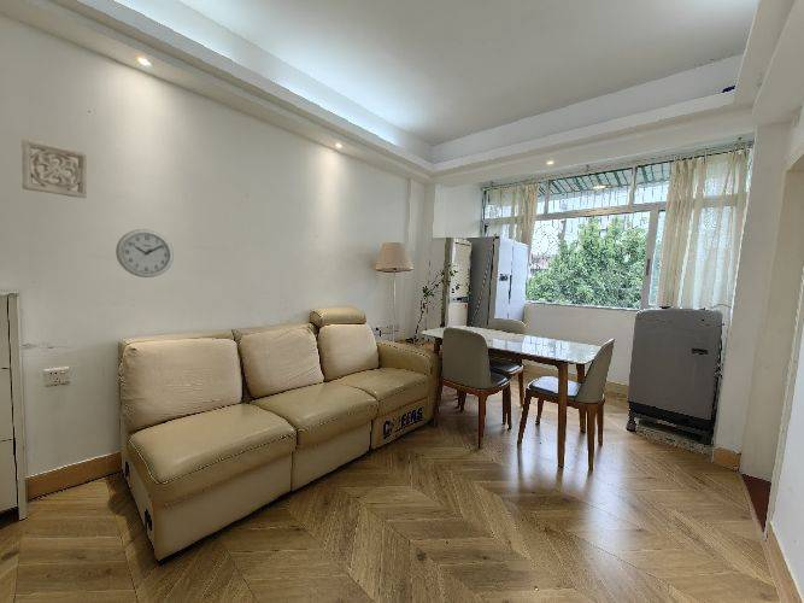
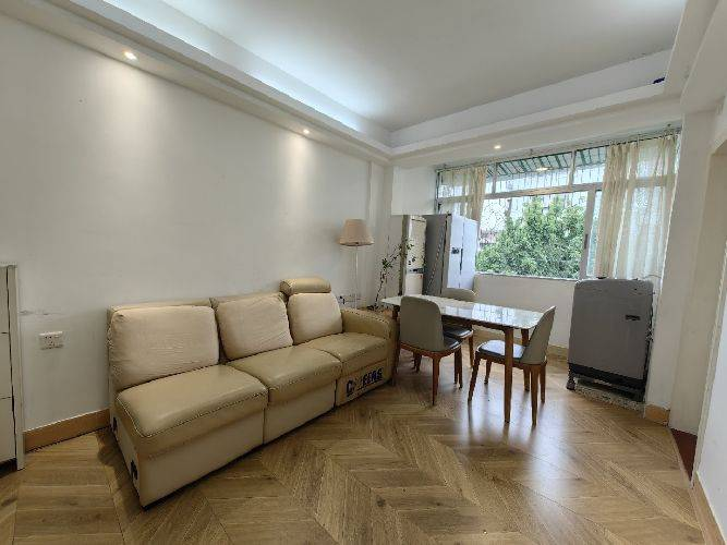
- wall clock (146, 253)
- wall ornament (54, 170)
